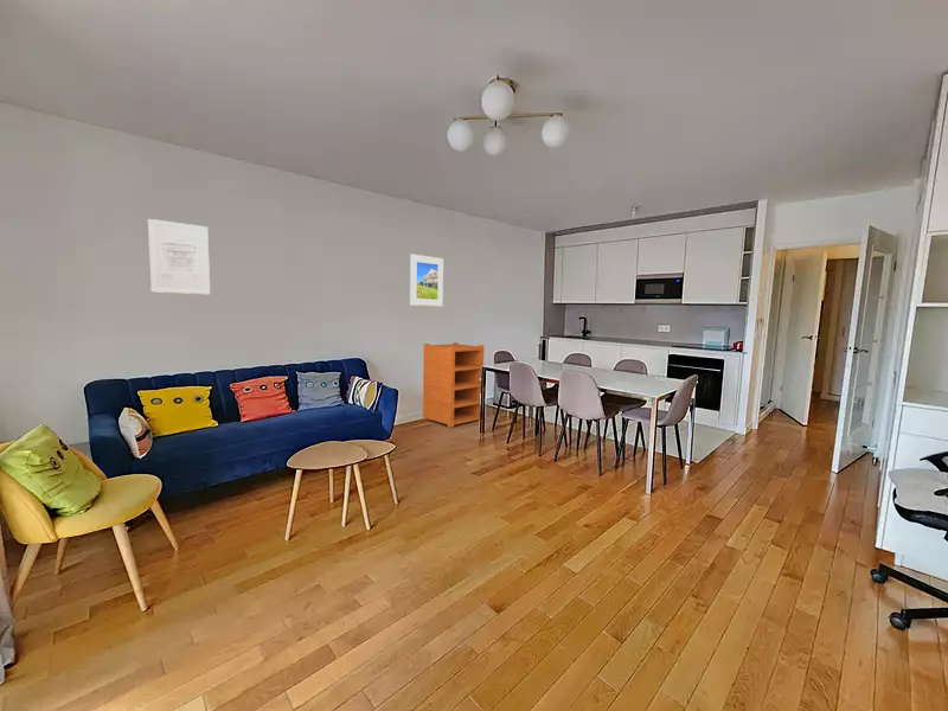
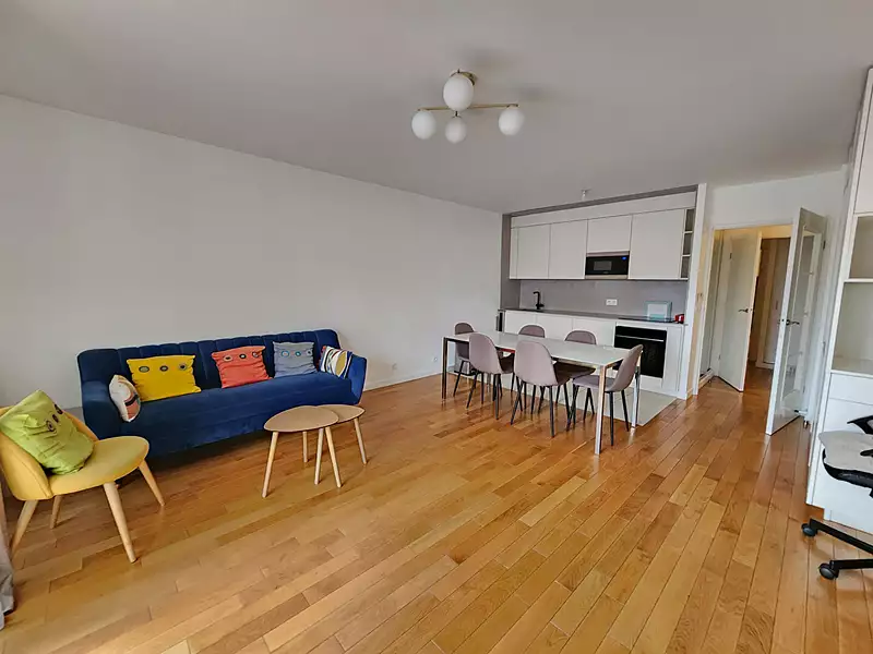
- wall art (180, 257)
- cupboard (453, 382)
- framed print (427, 281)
